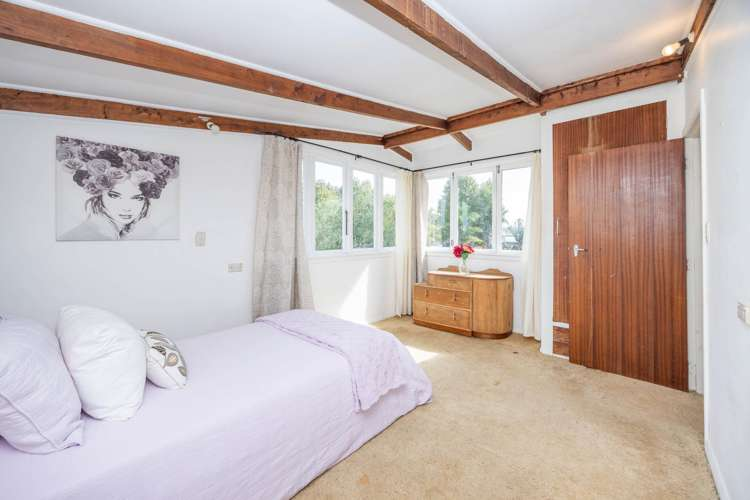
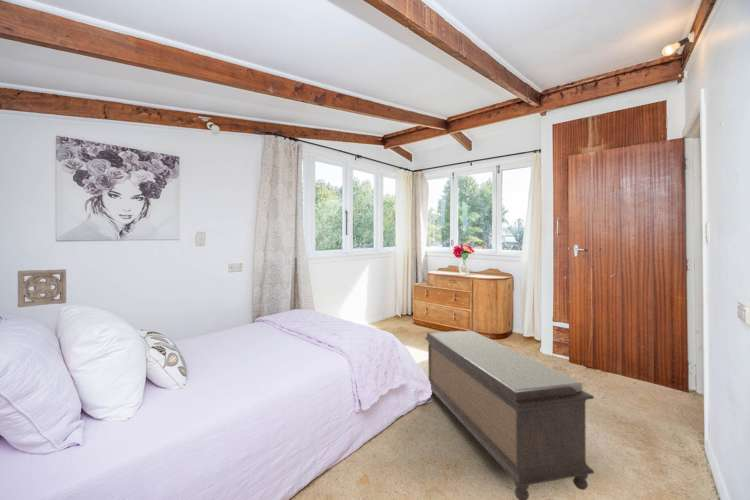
+ bench (488, 391)
+ wall ornament (42, 288)
